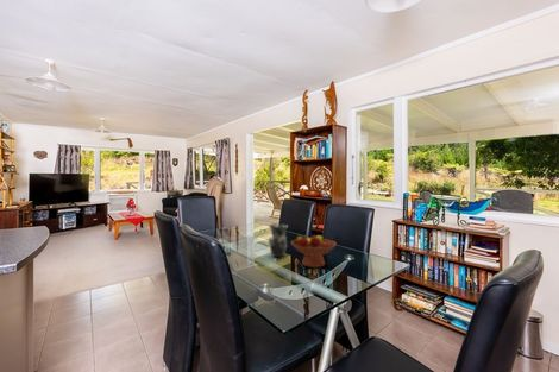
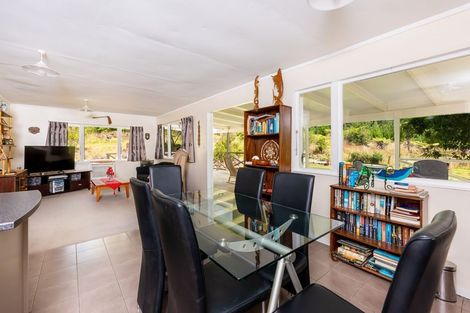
- vase (277, 240)
- fruit bowl (313, 248)
